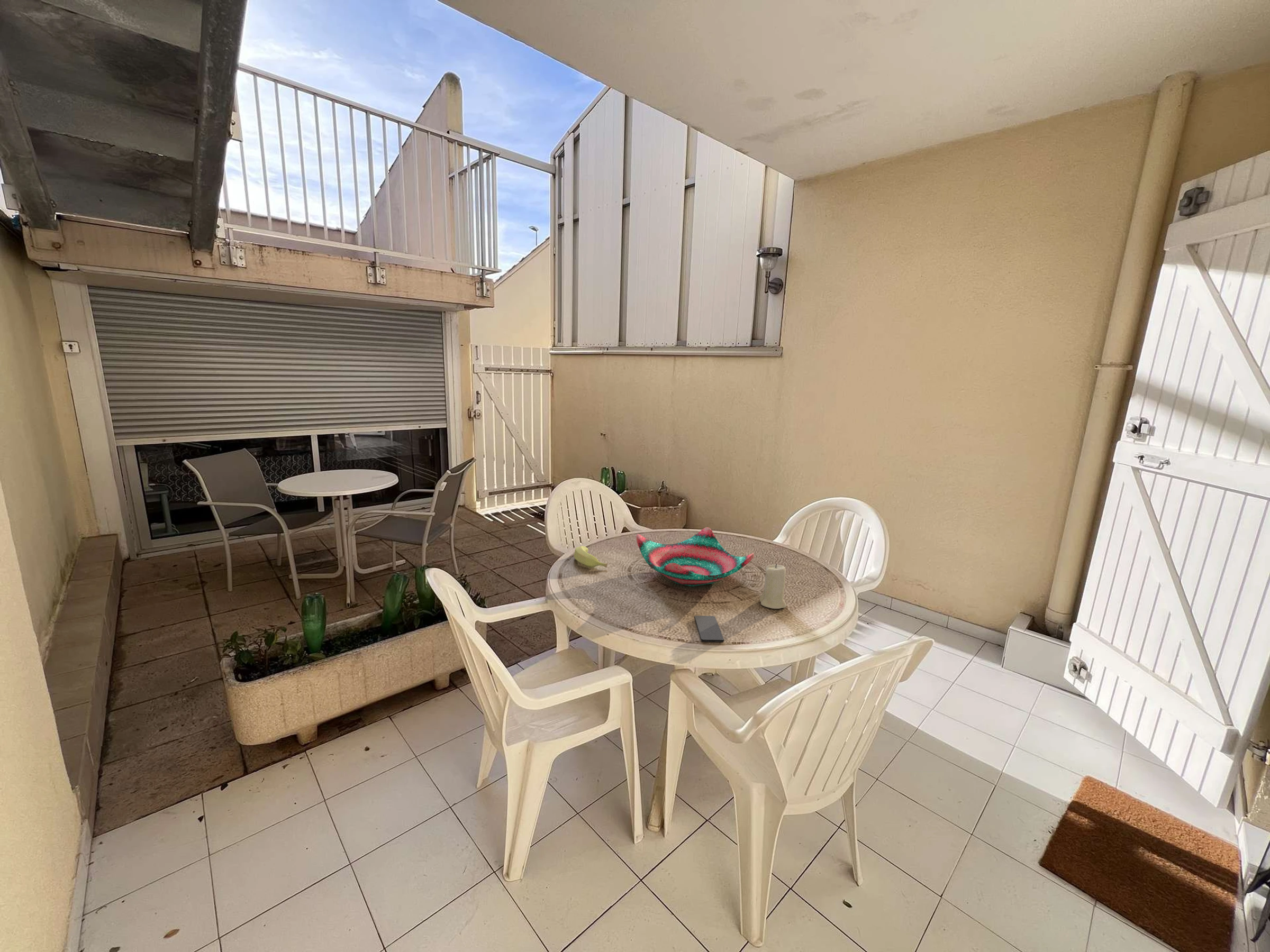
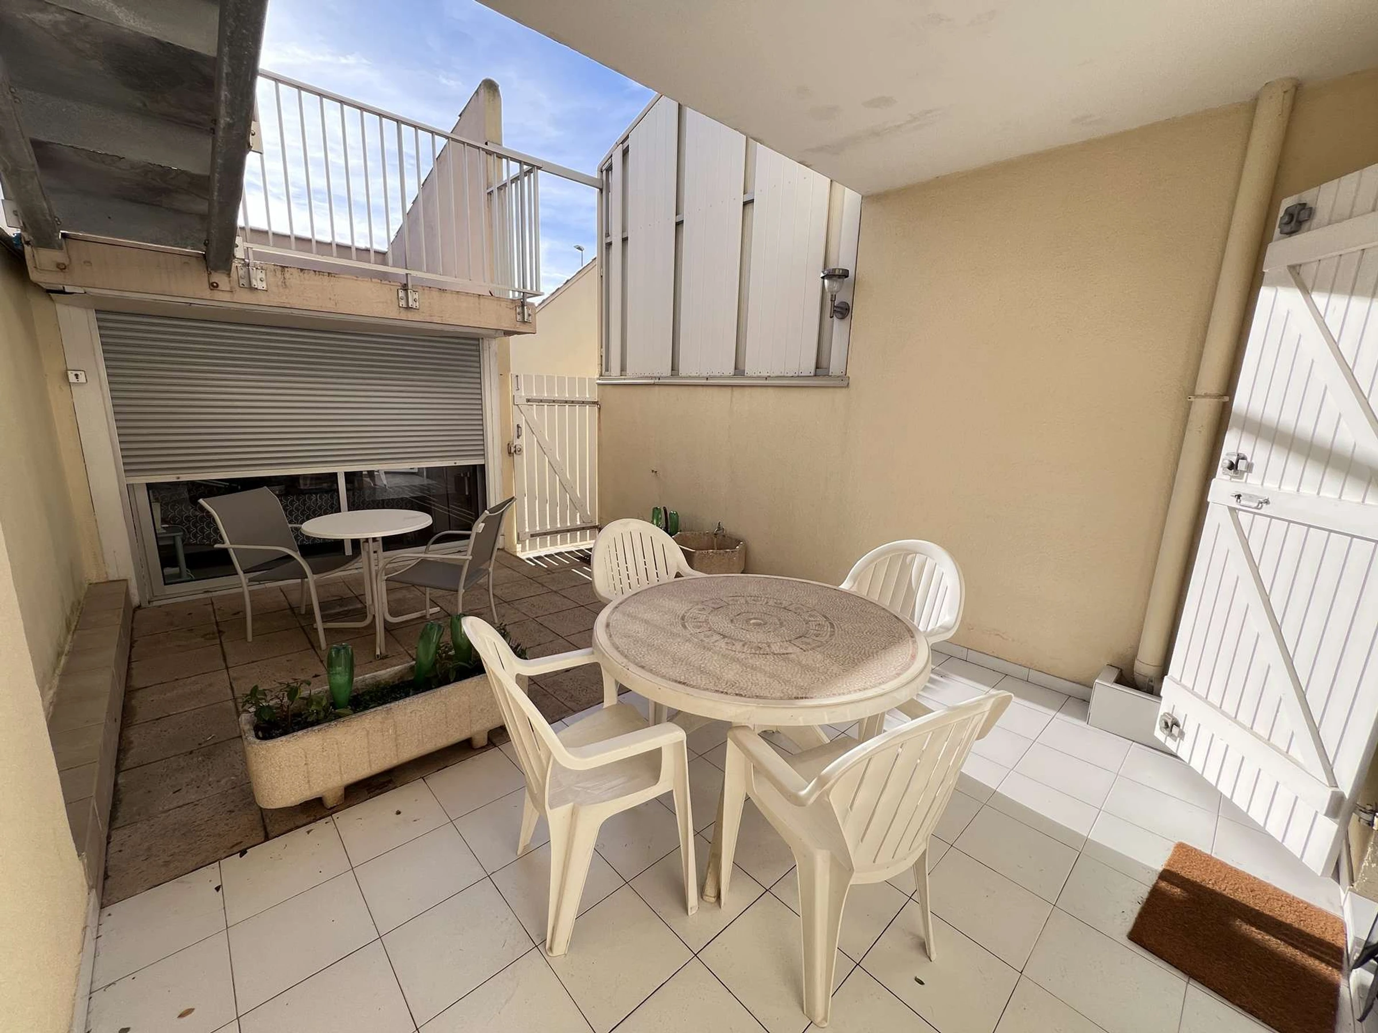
- smartphone (708, 628)
- candle (775, 584)
- decorative bowl (692, 560)
- banana (591, 555)
